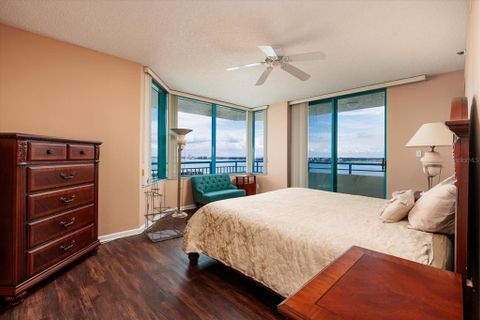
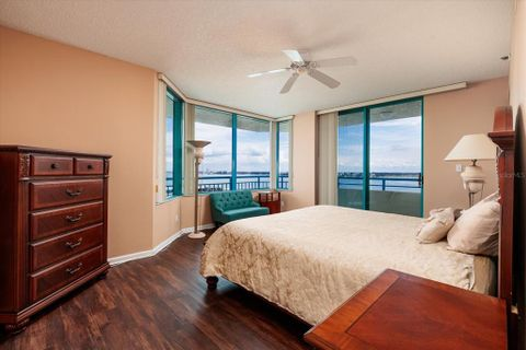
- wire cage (161, 200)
